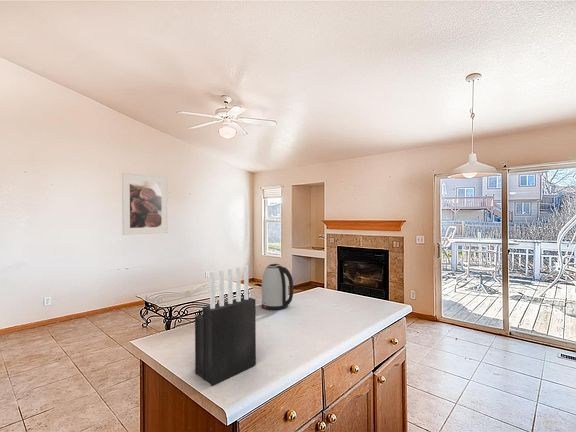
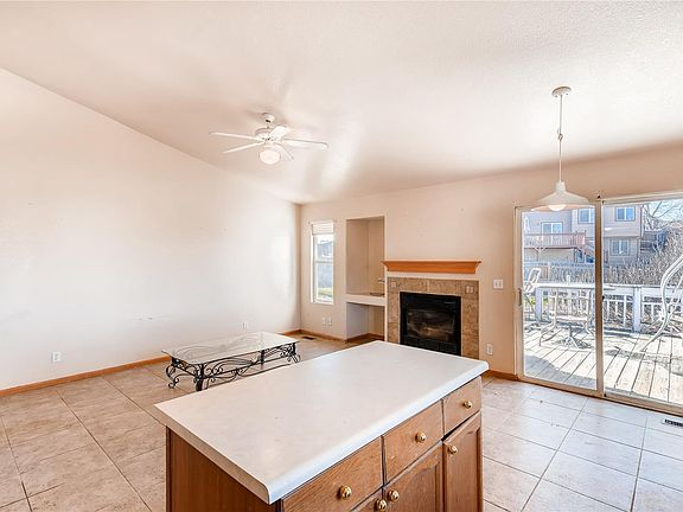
- knife block (224, 317)
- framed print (146, 204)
- kettle (278, 285)
